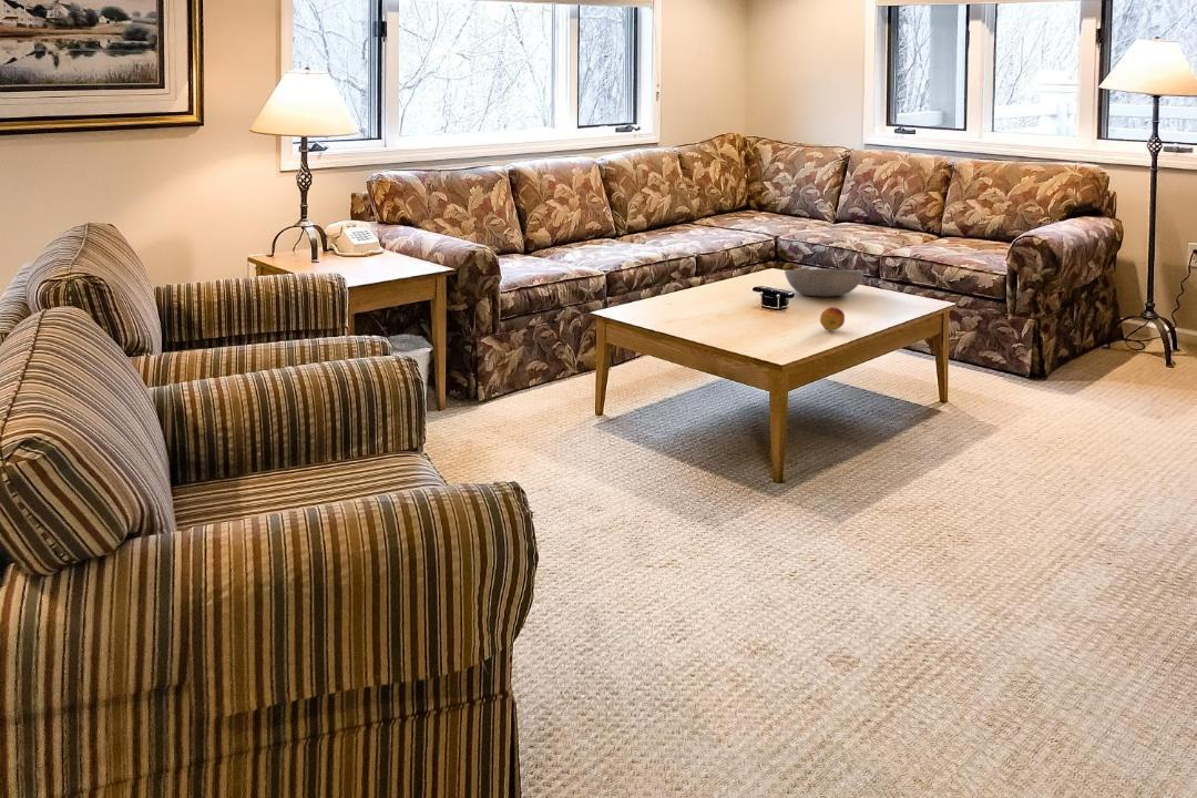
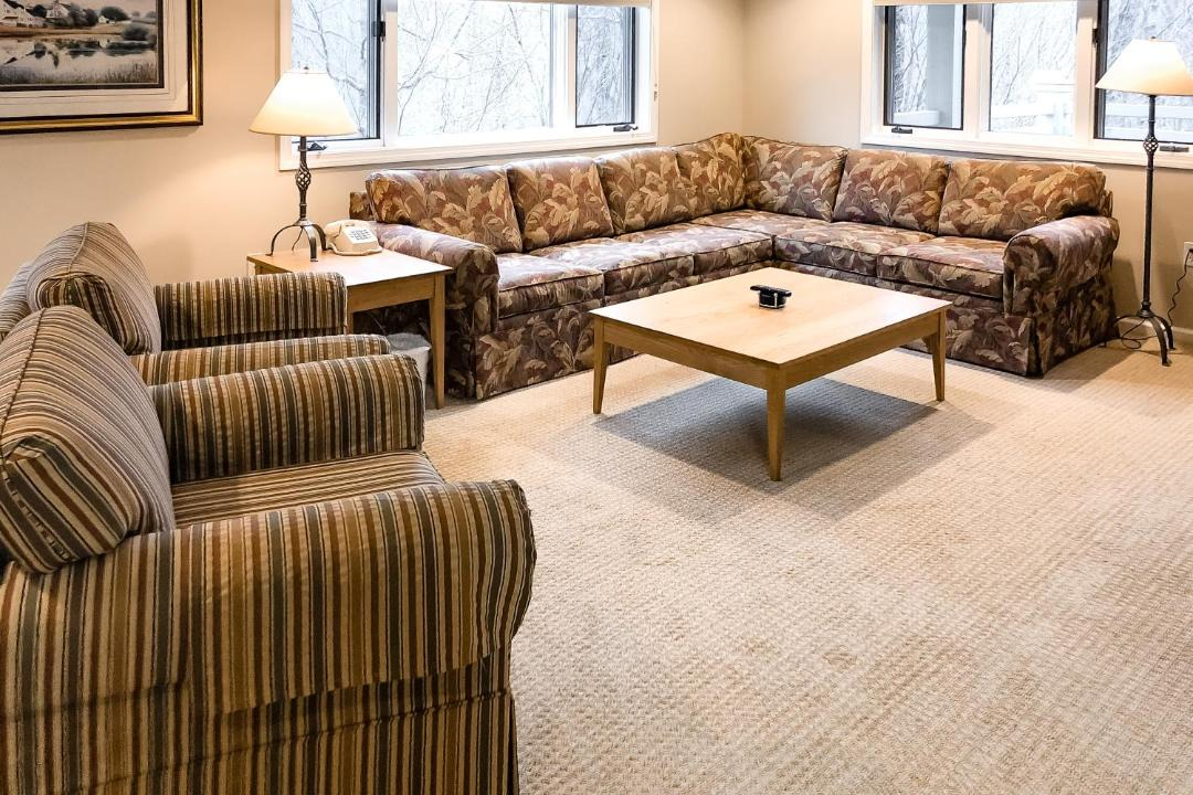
- bowl (822, 283)
- fruit (831, 318)
